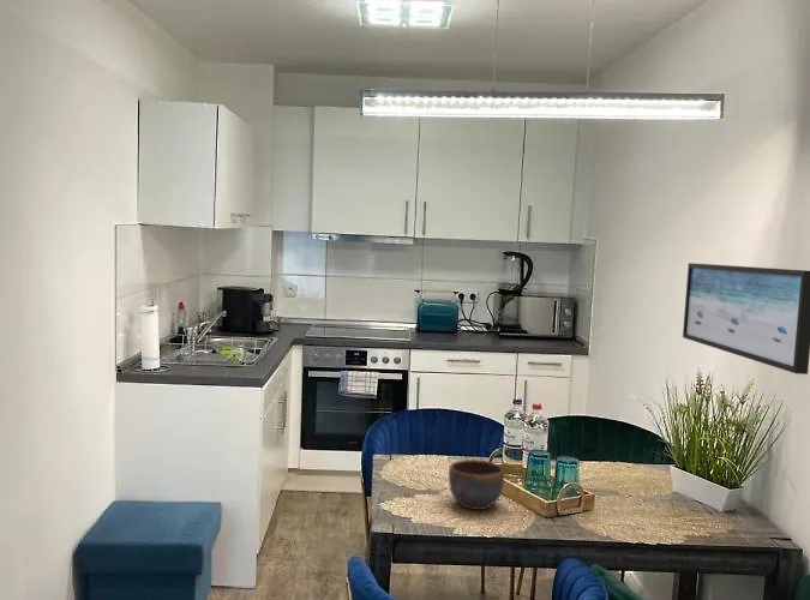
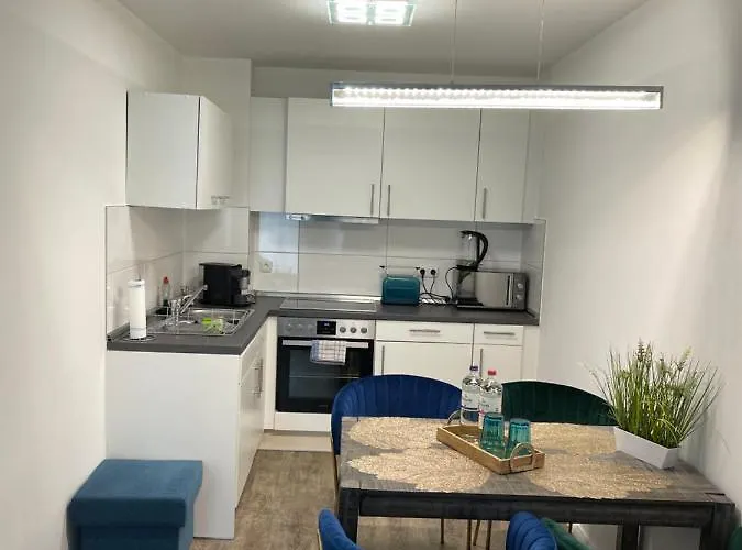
- wall art (738, 310)
- bowl (475, 485)
